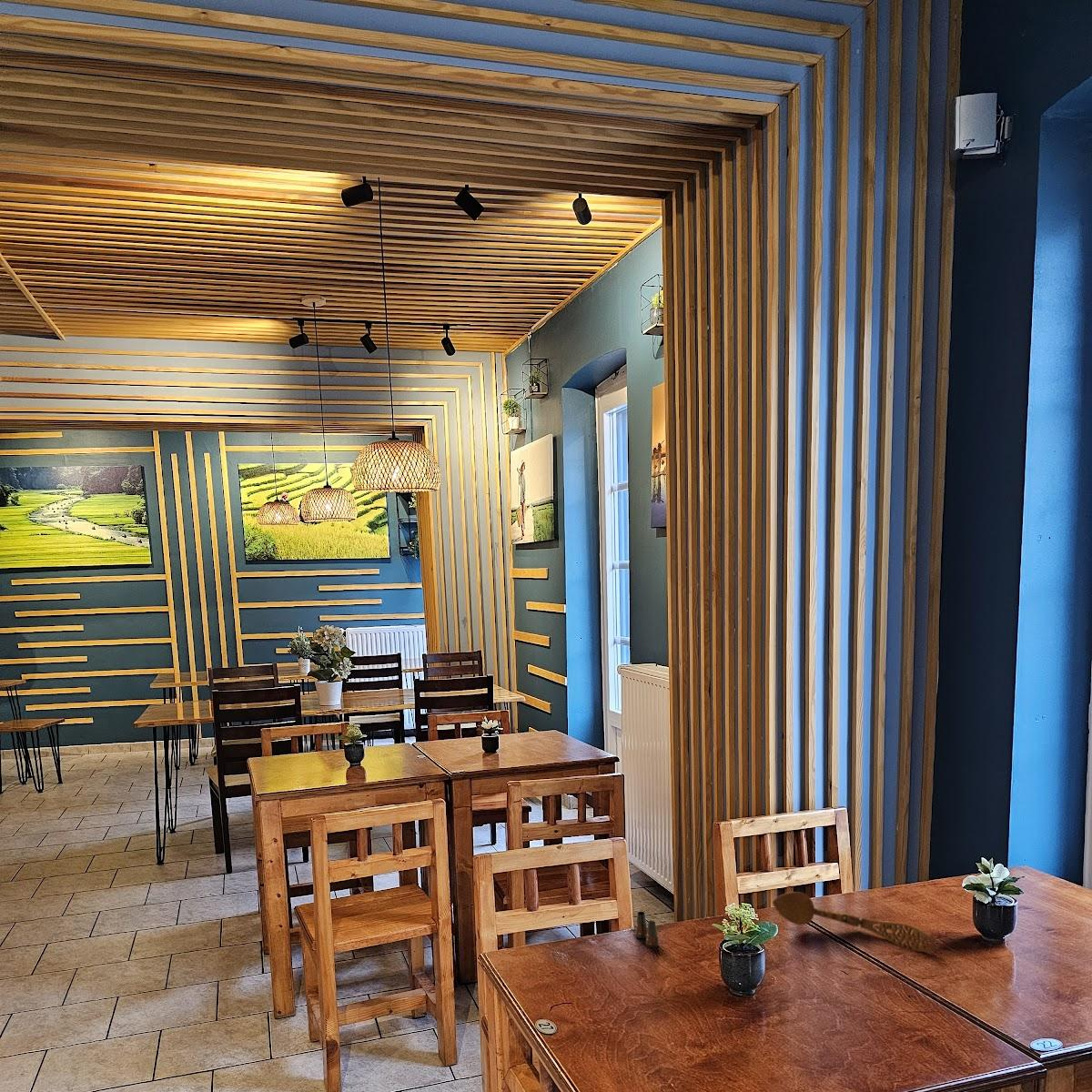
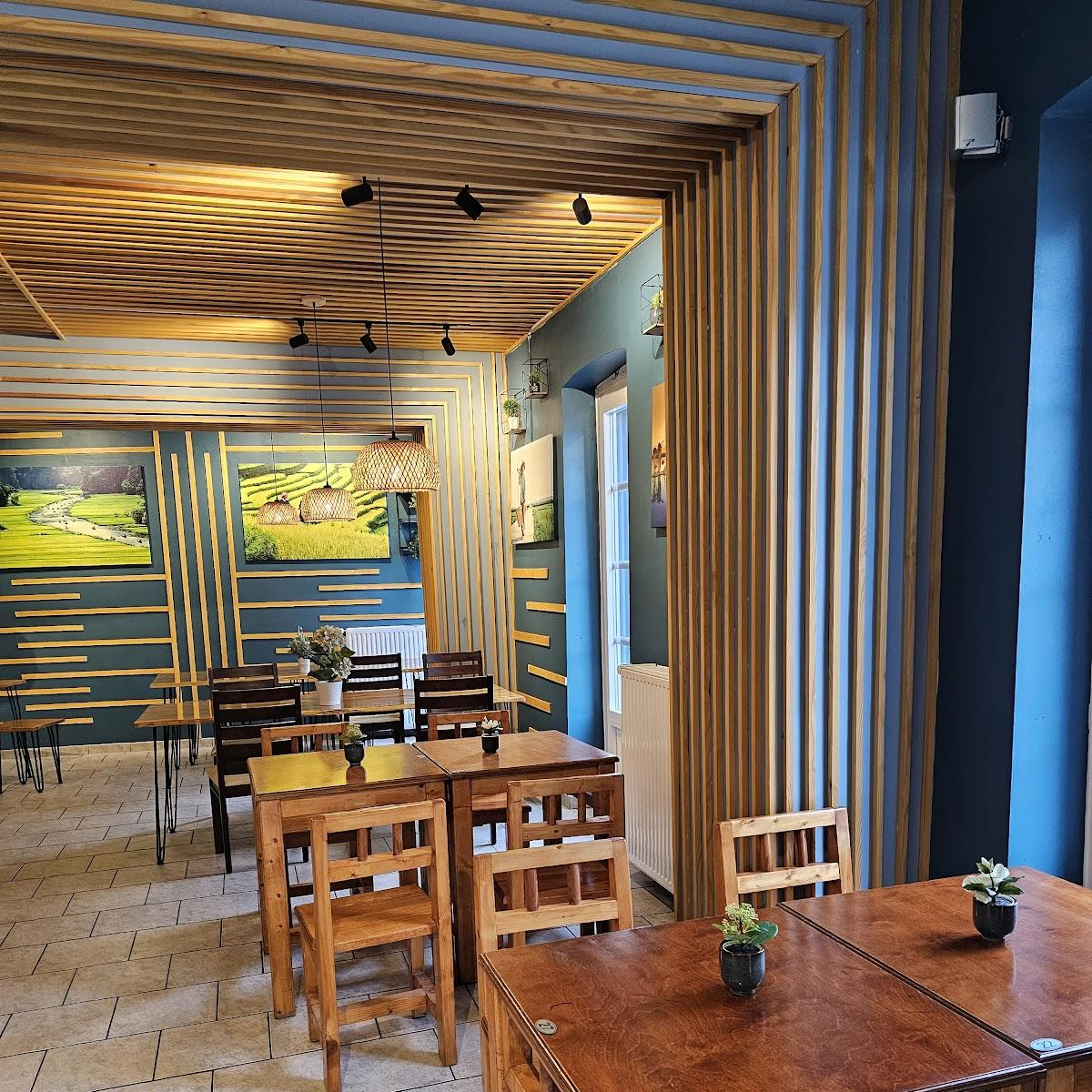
- salt shaker (644, 926)
- wooden spoon (849, 925)
